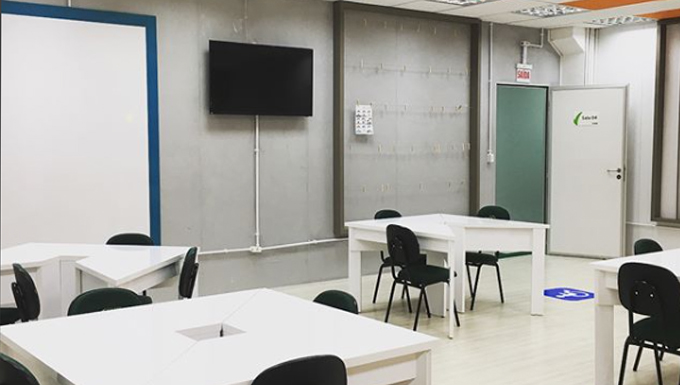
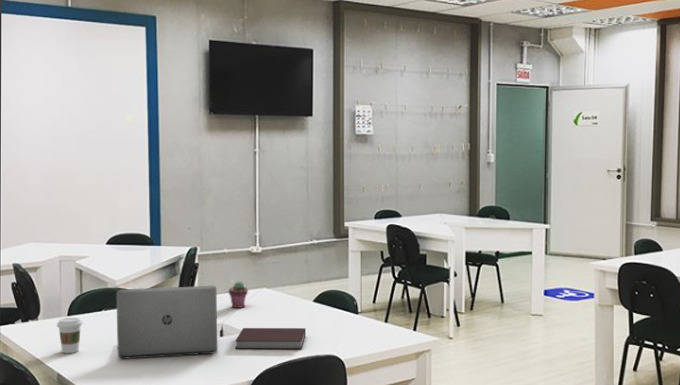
+ notebook (271, 338)
+ coffee cup (70, 335)
+ laptop (168, 315)
+ potted succulent (238, 293)
